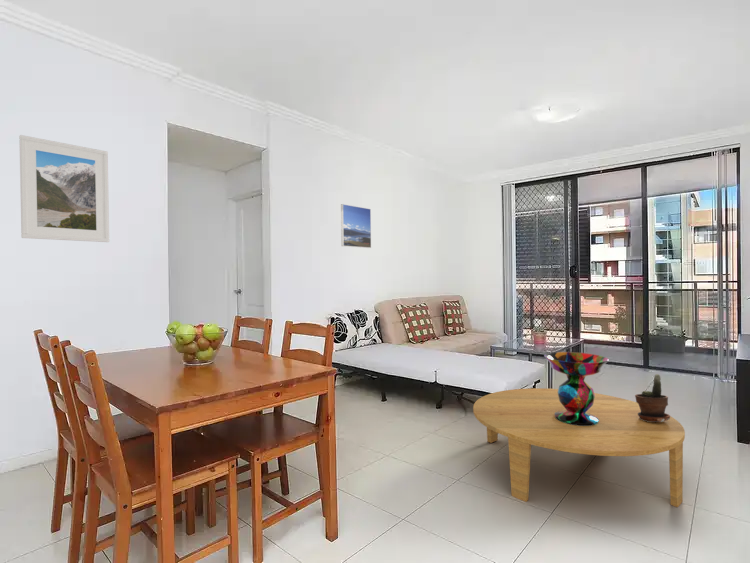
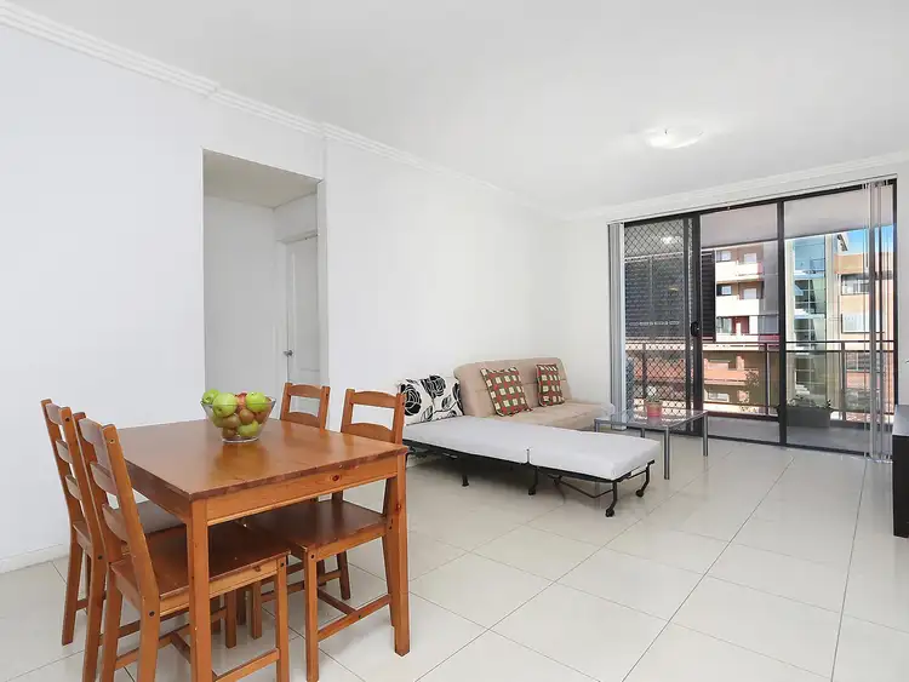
- coffee table (569, 439)
- potted plant (652, 397)
- decorative bowl (575, 387)
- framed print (67, 192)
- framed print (356, 226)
